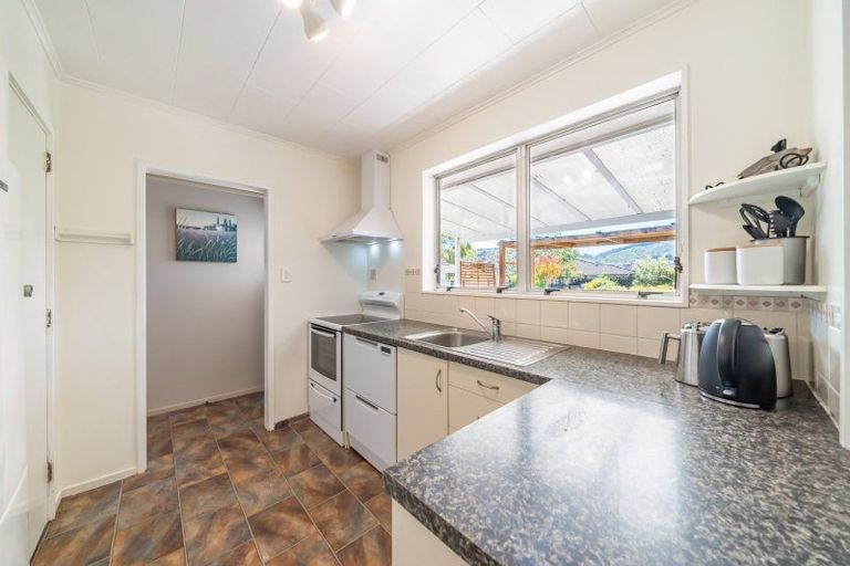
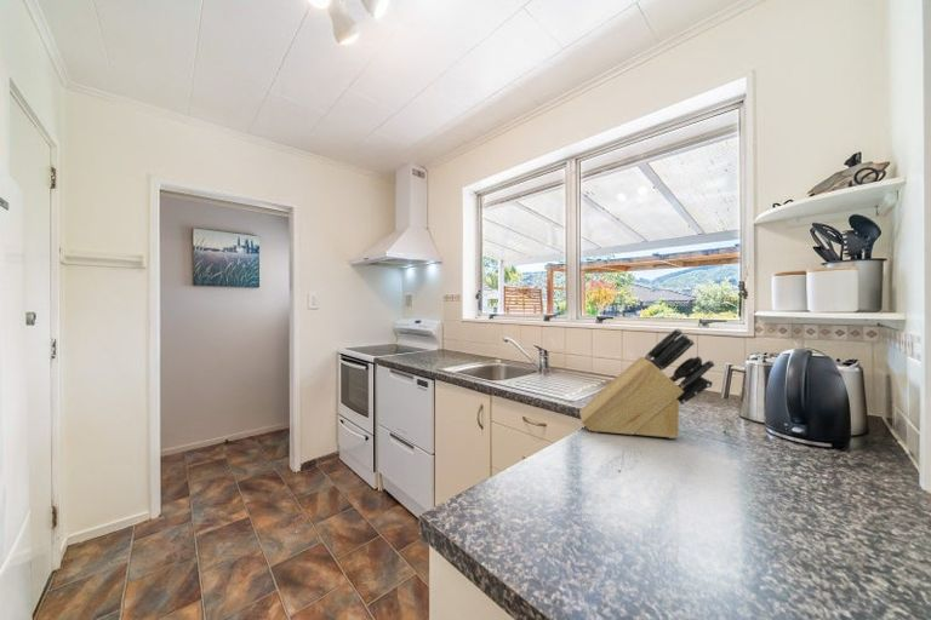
+ knife block (641, 379)
